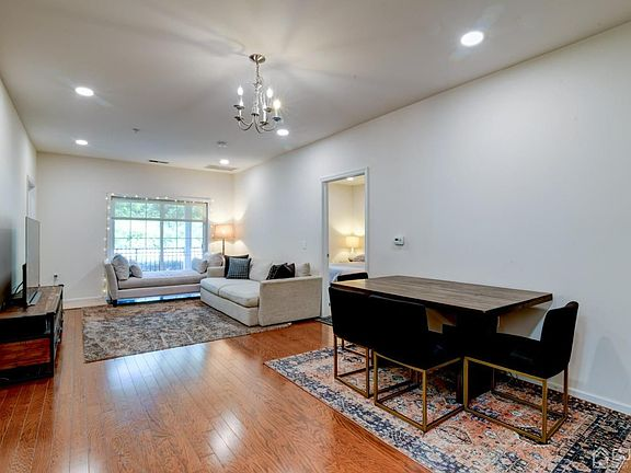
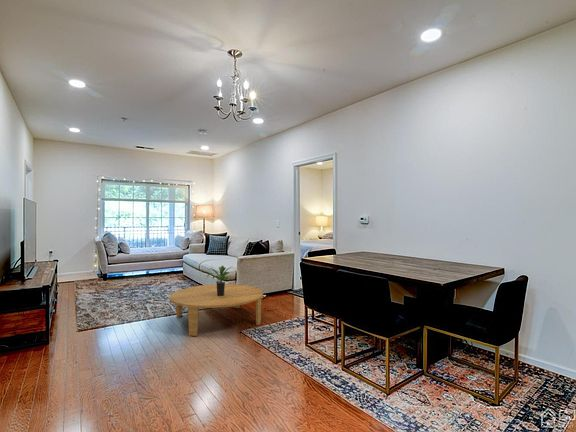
+ coffee table (217, 306)
+ potted plant (220, 280)
